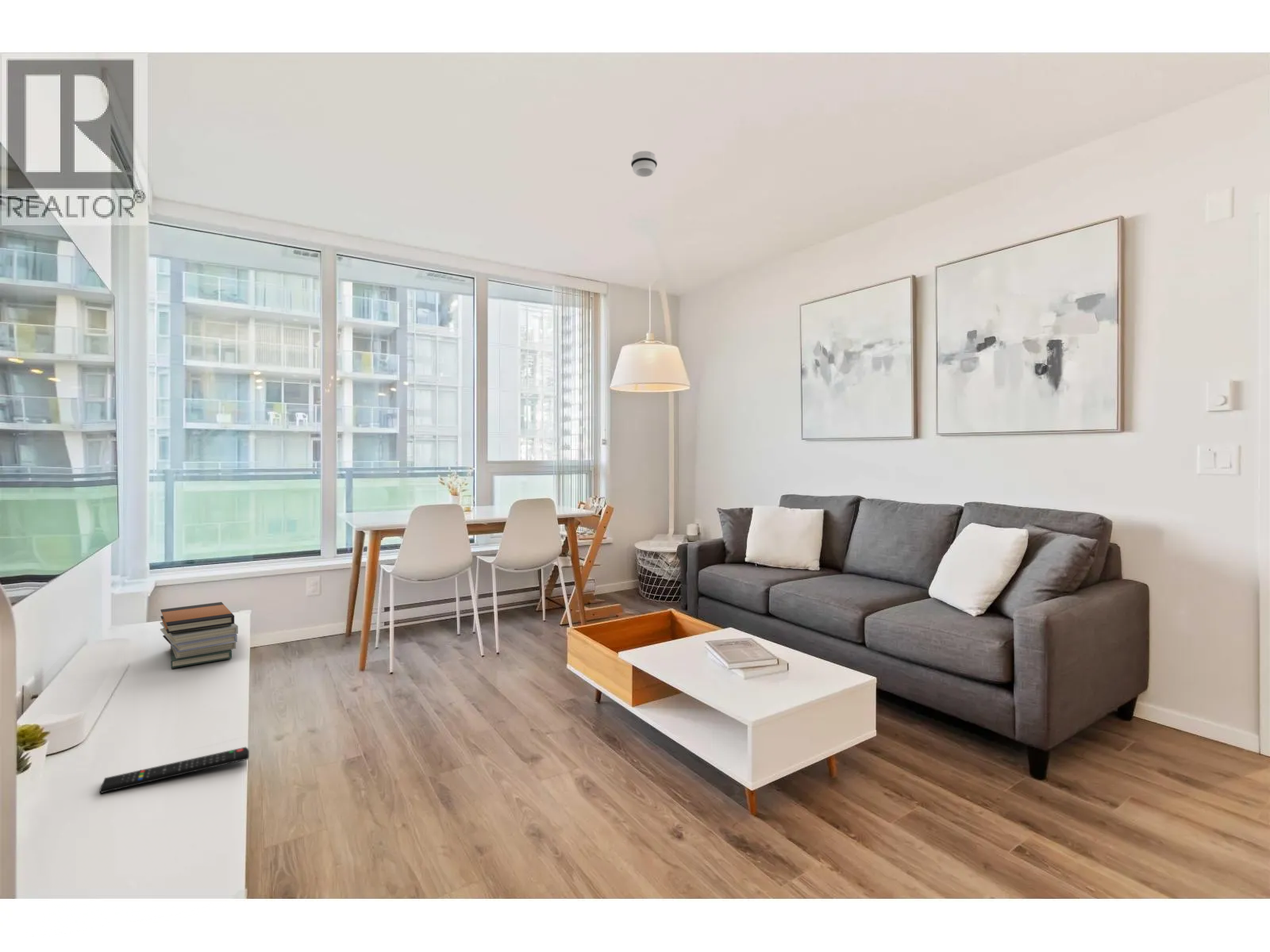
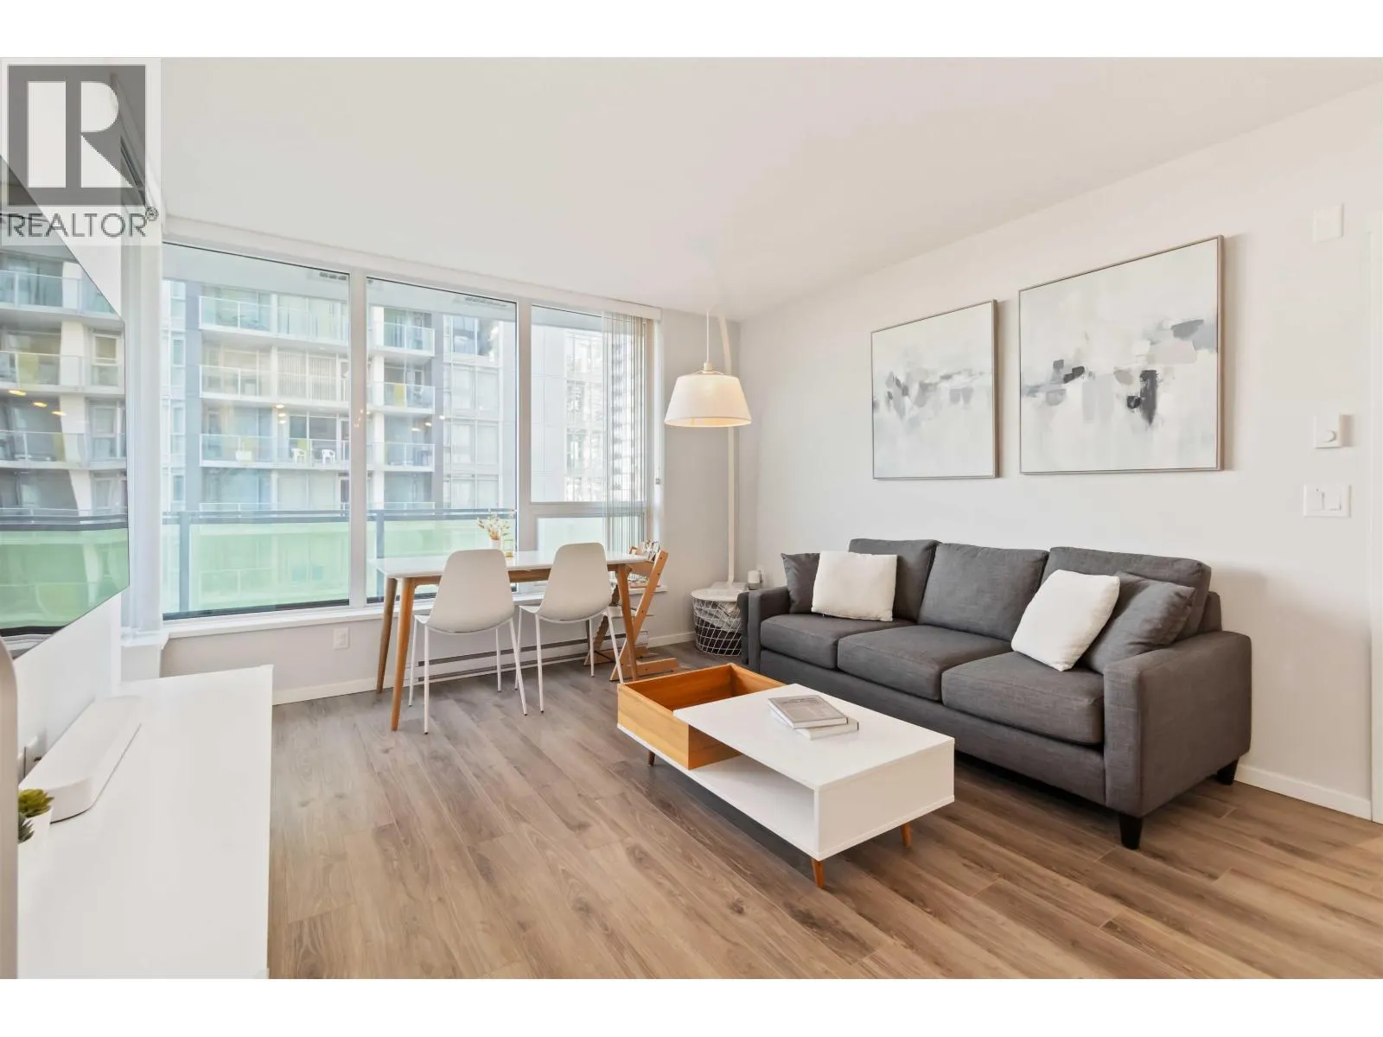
- book stack (198, 633)
- remote control (179, 770)
- smoke detector (644, 164)
